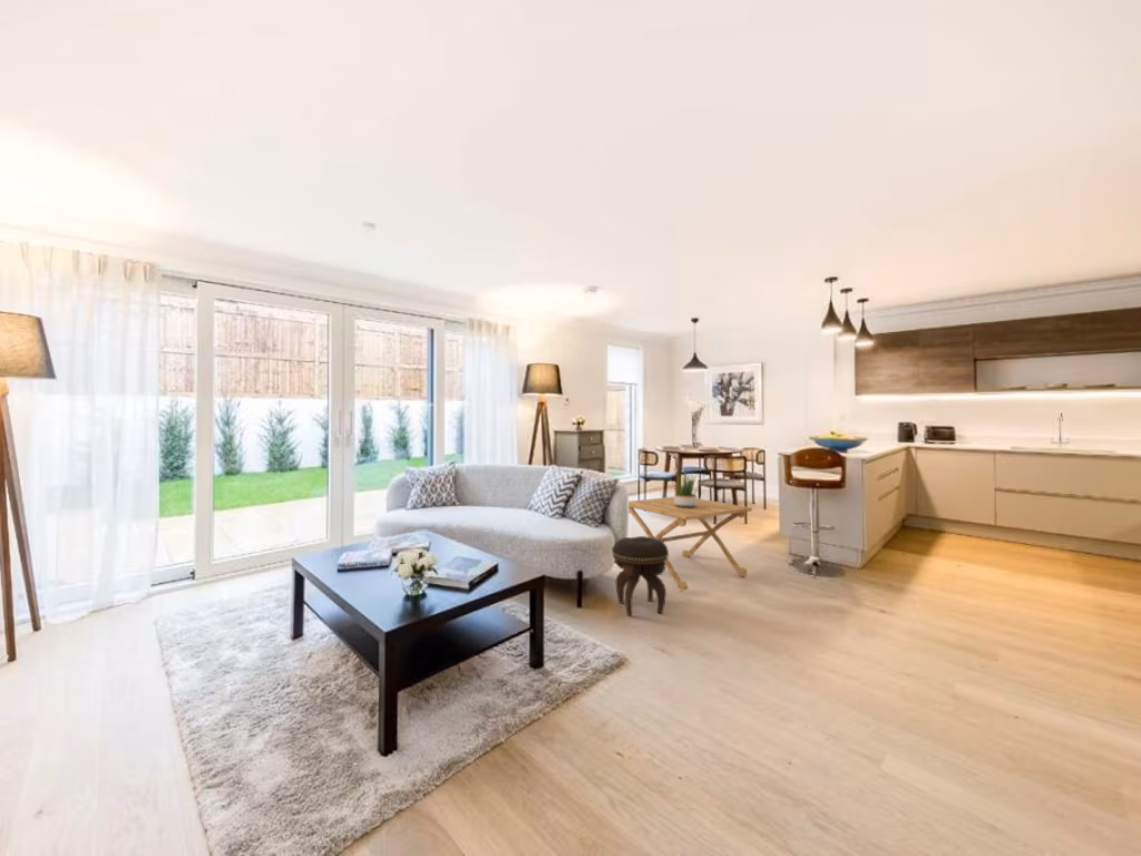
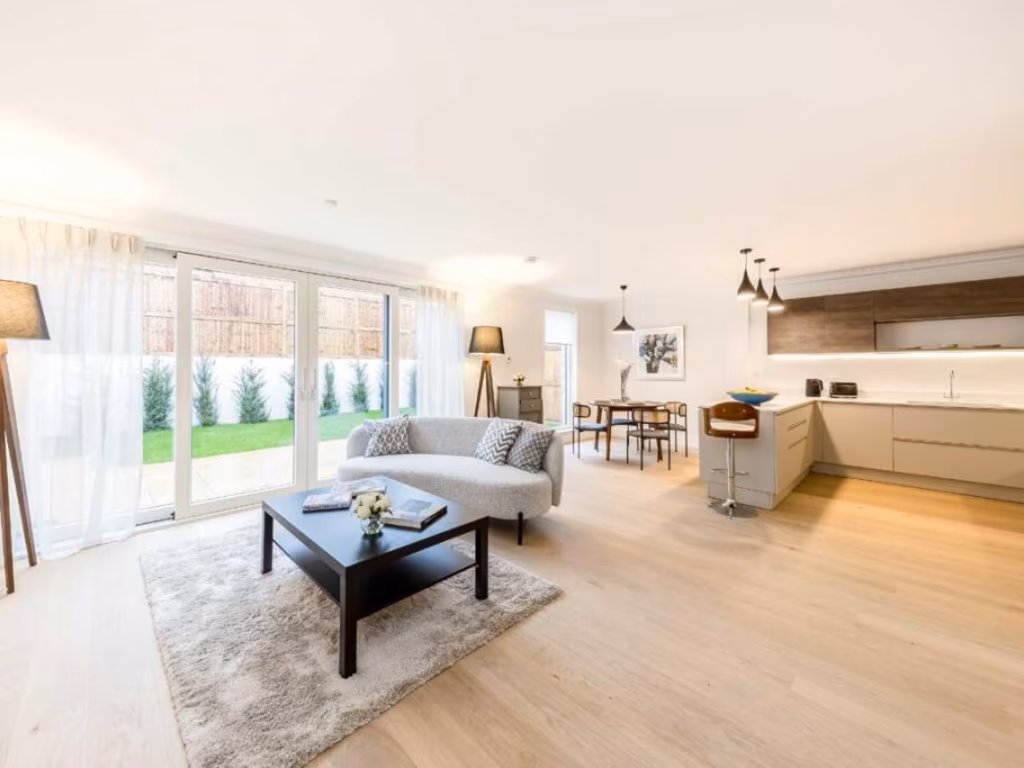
- footstool (640, 573)
- potted plant (685, 487)
- side table (683, 538)
